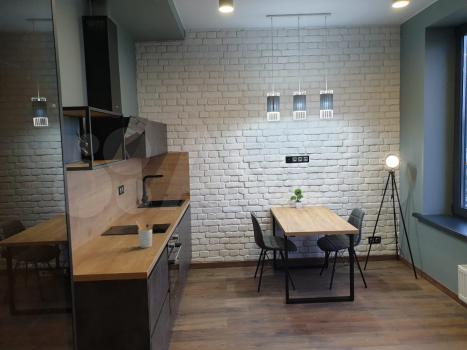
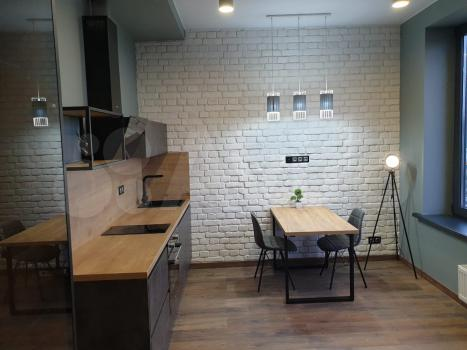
- utensil holder (143, 233)
